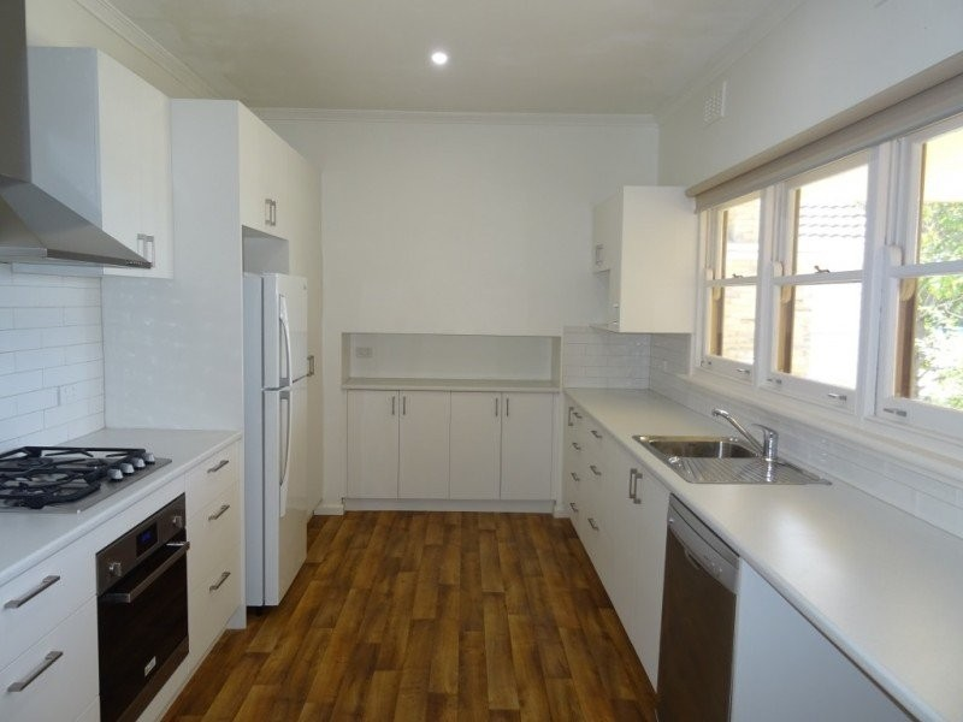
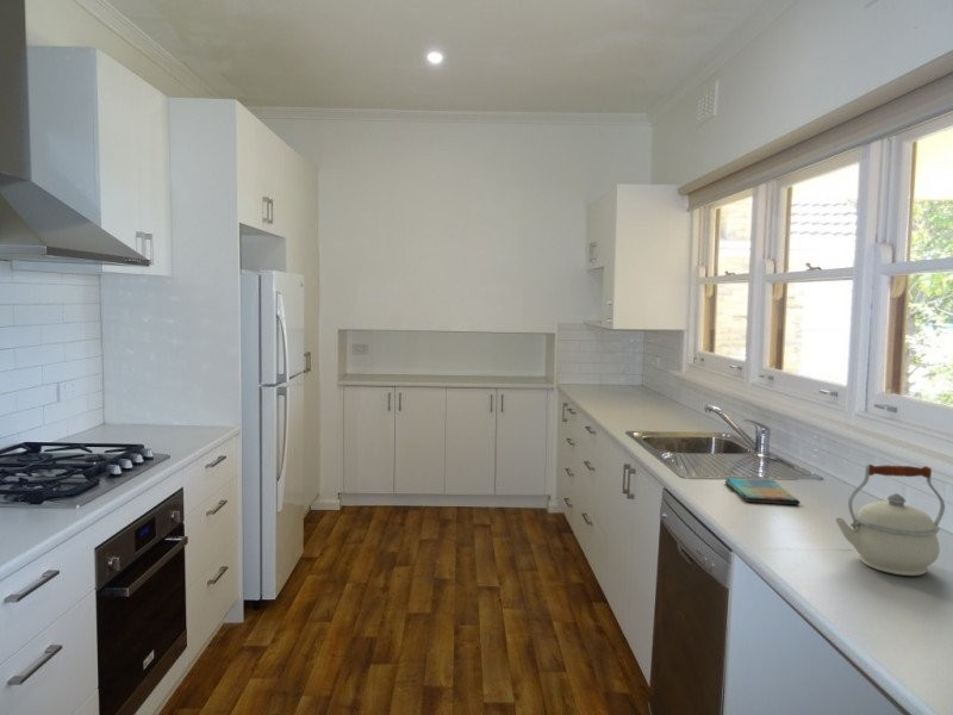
+ dish towel (760, 490)
+ kettle (889, 515)
